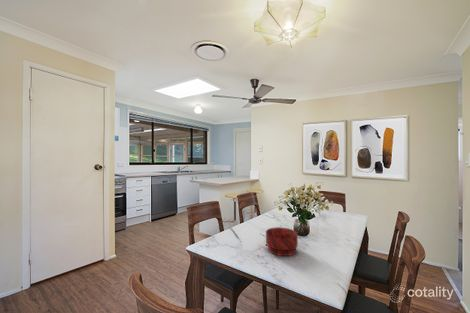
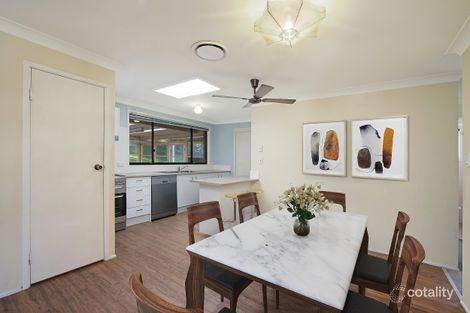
- bowl (281, 240)
